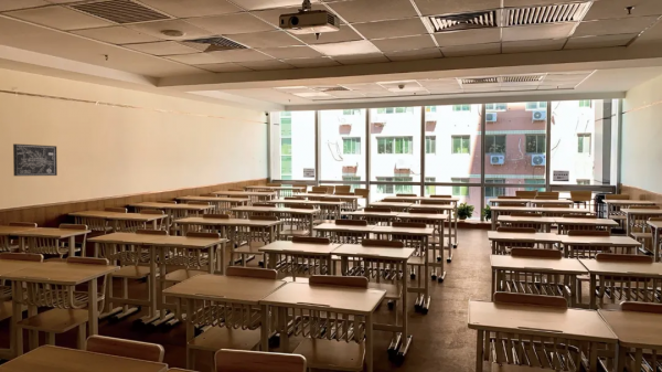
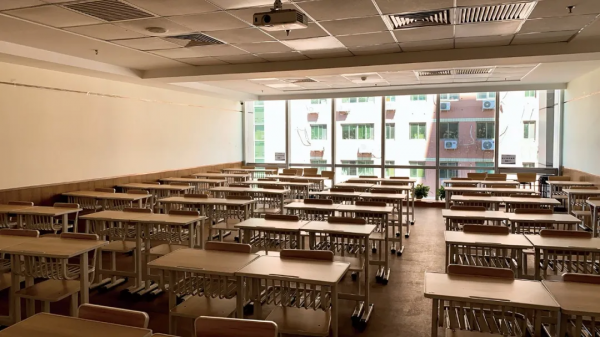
- wall art (35, 160)
